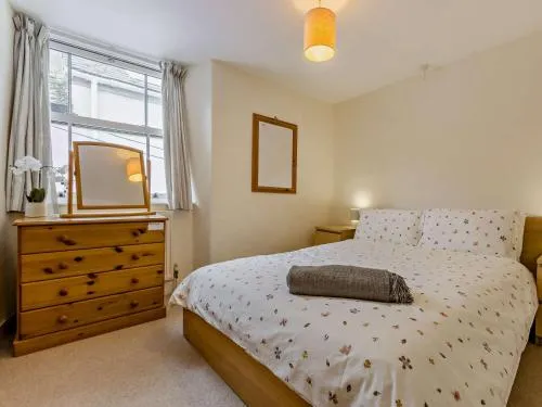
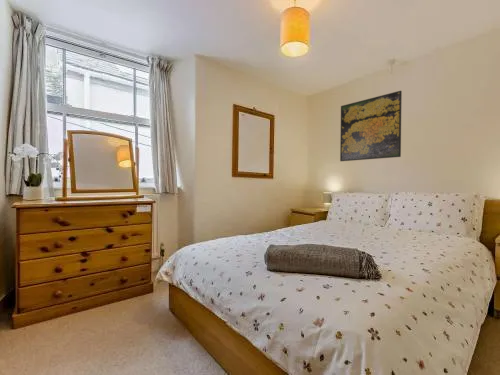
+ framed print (368, 129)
